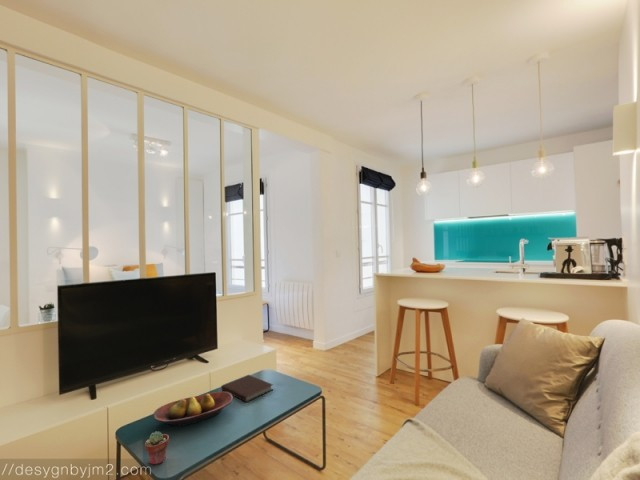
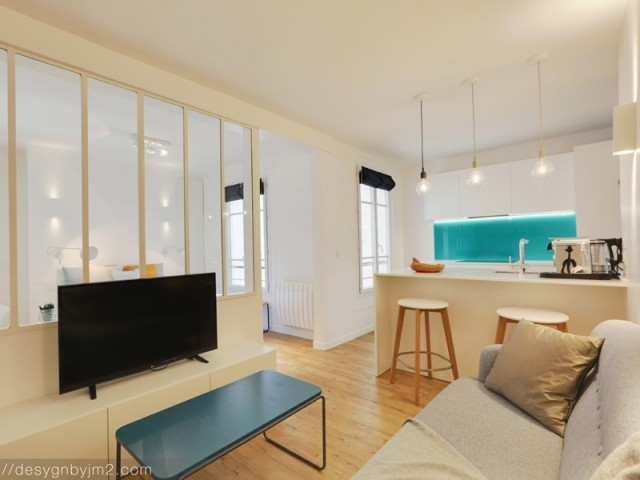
- notebook (247, 387)
- potted succulent (157, 445)
- fruit bowl (195, 406)
